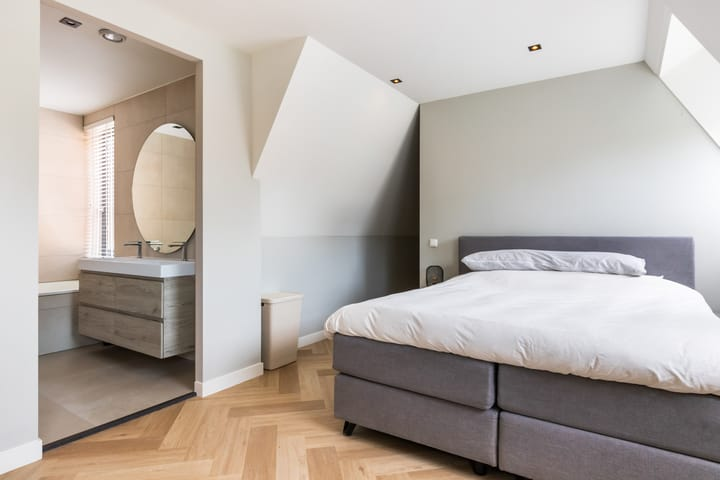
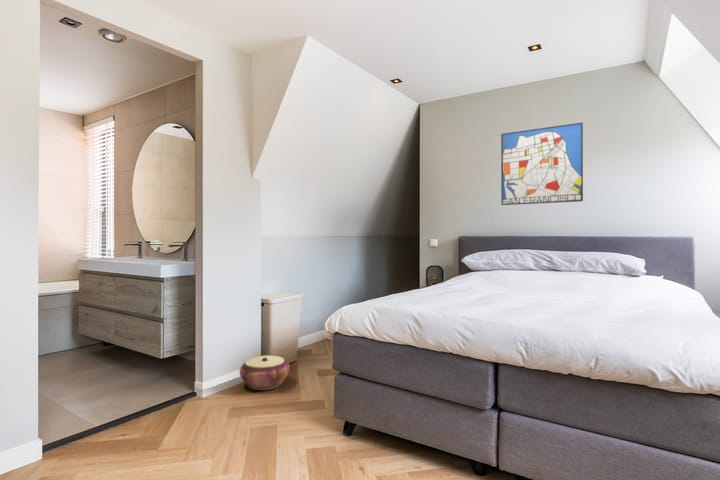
+ wall art (540, 165)
+ woven basket (264, 371)
